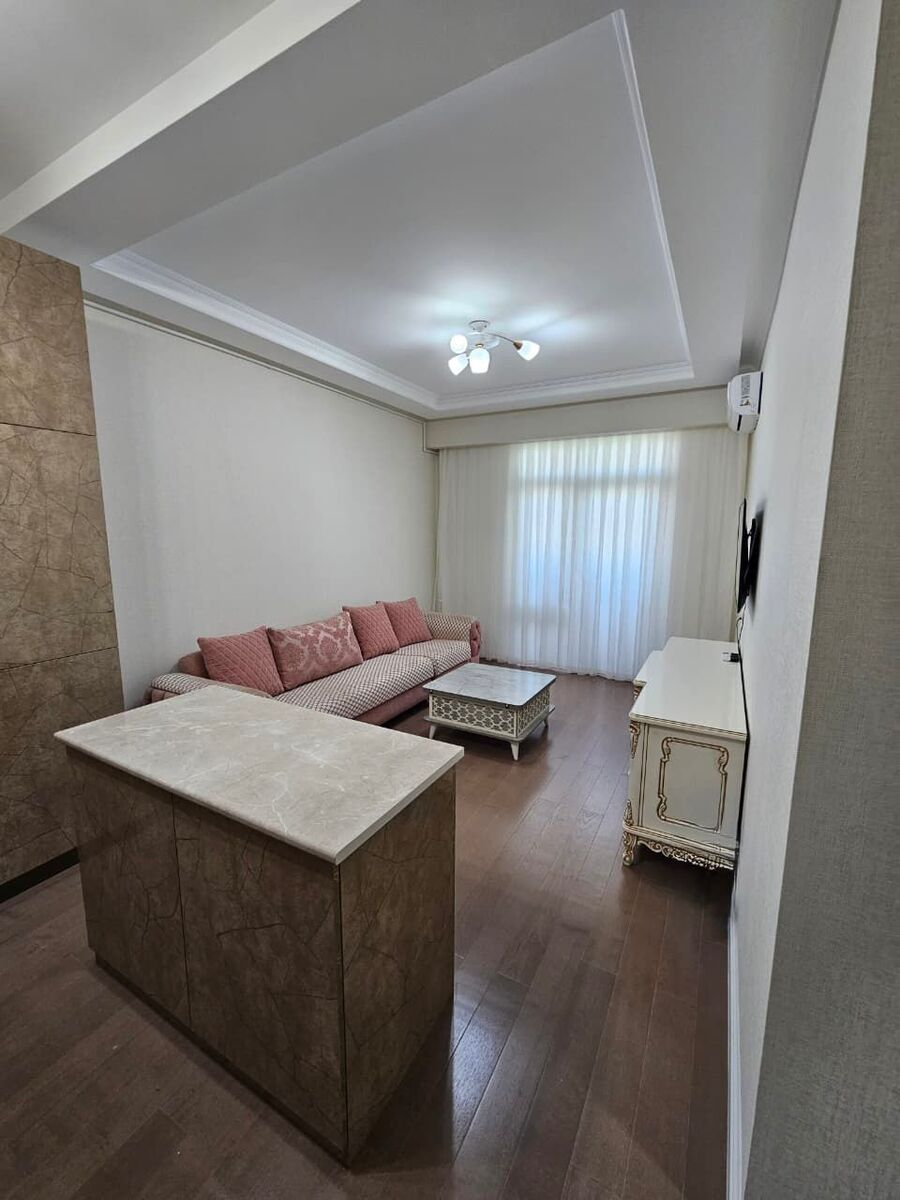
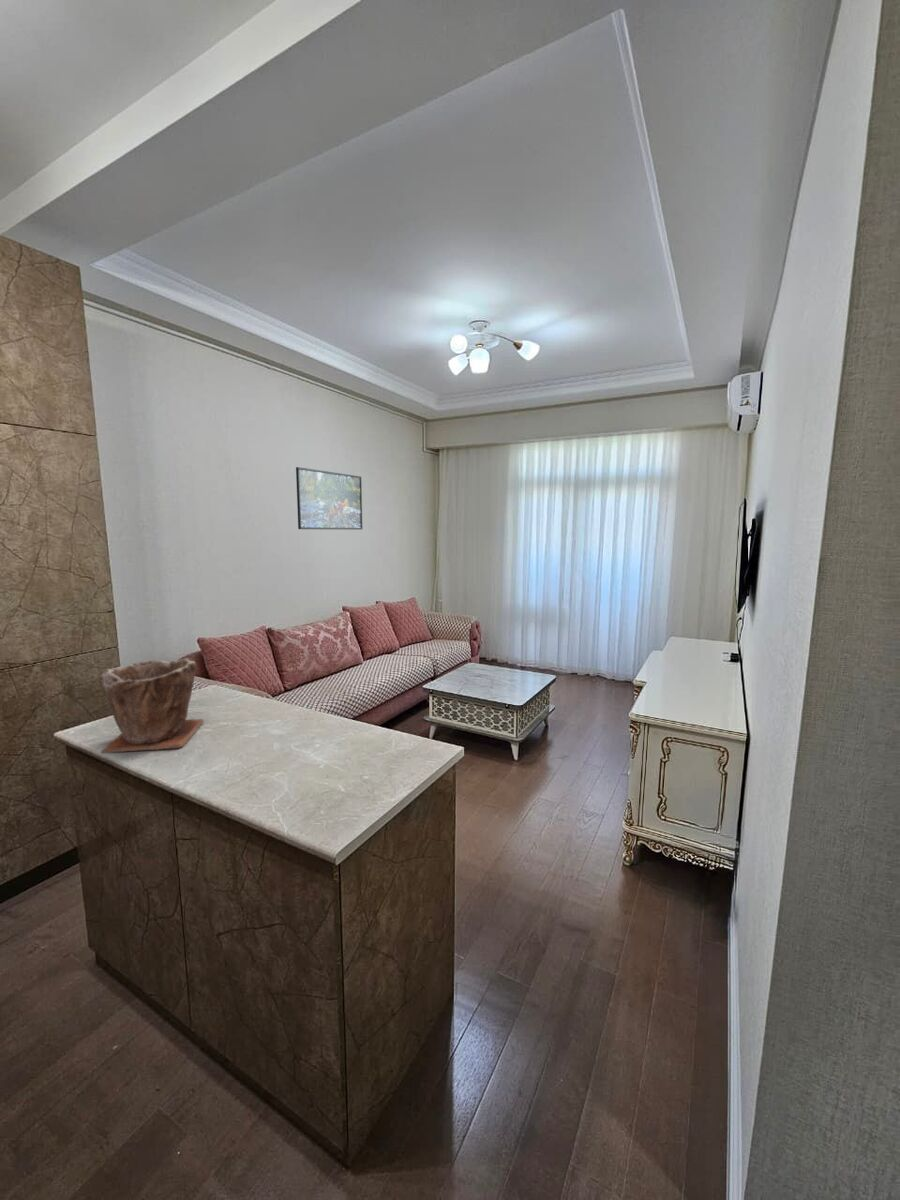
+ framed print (332, 501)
+ plant pot (153, 700)
